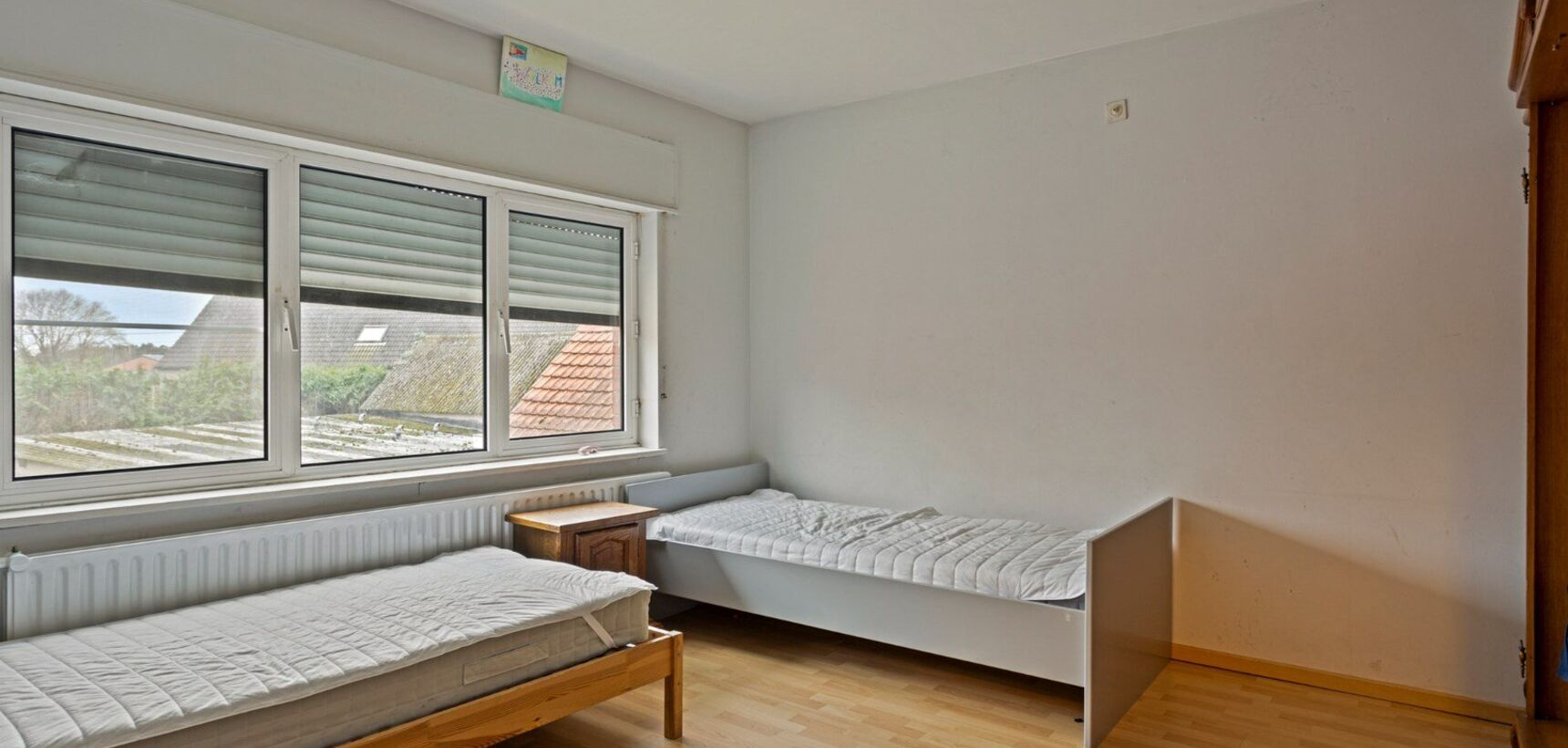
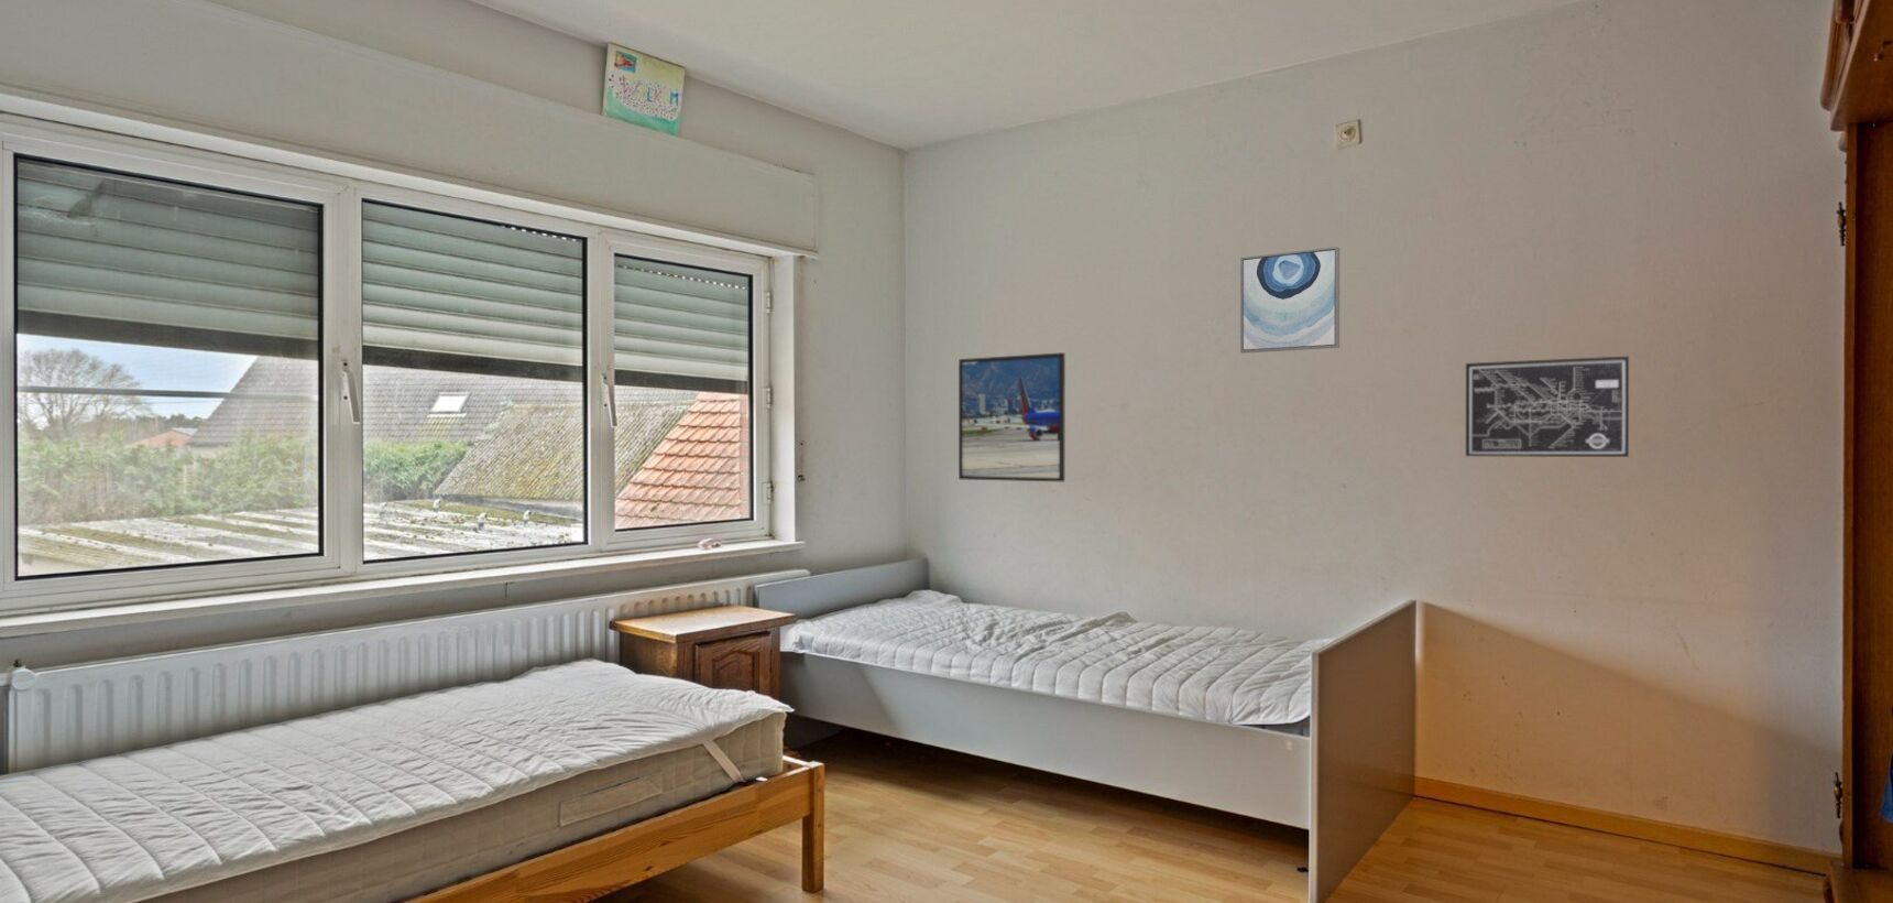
+ wall art (1543, 408)
+ wall art (1288, 301)
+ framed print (1009, 418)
